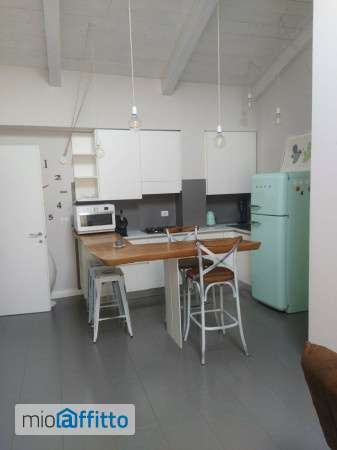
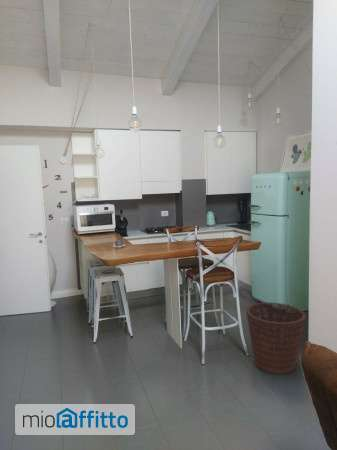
+ basket (274, 338)
